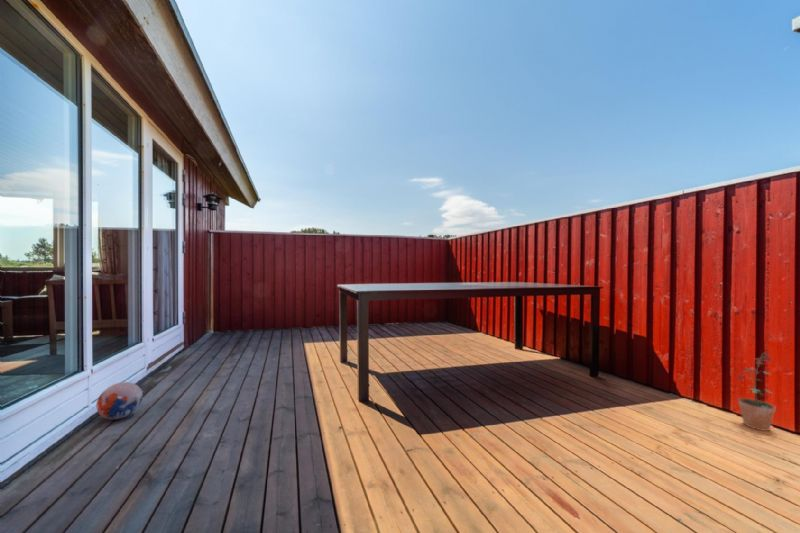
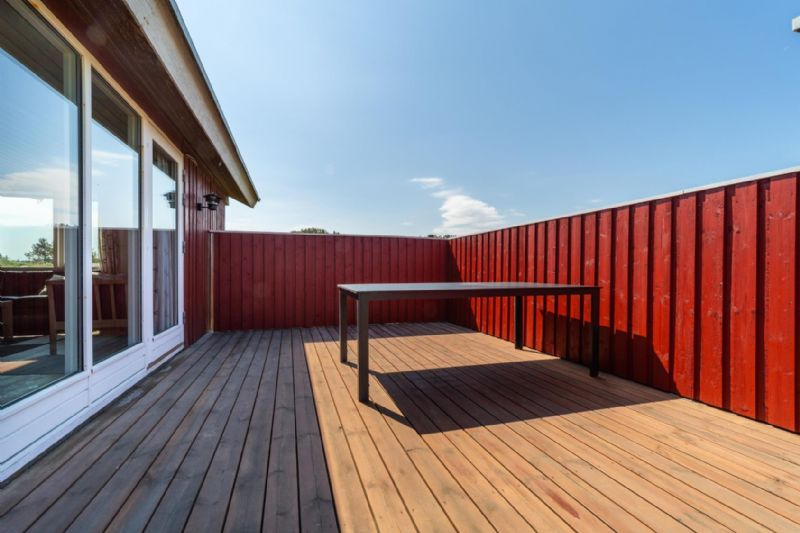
- ball (120, 400)
- potted plant (753, 389)
